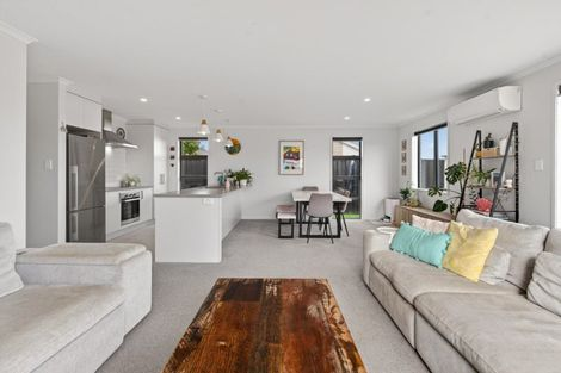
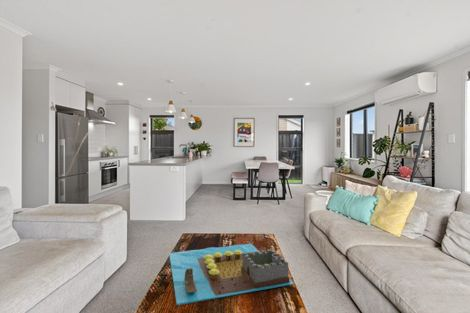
+ board game (223, 255)
